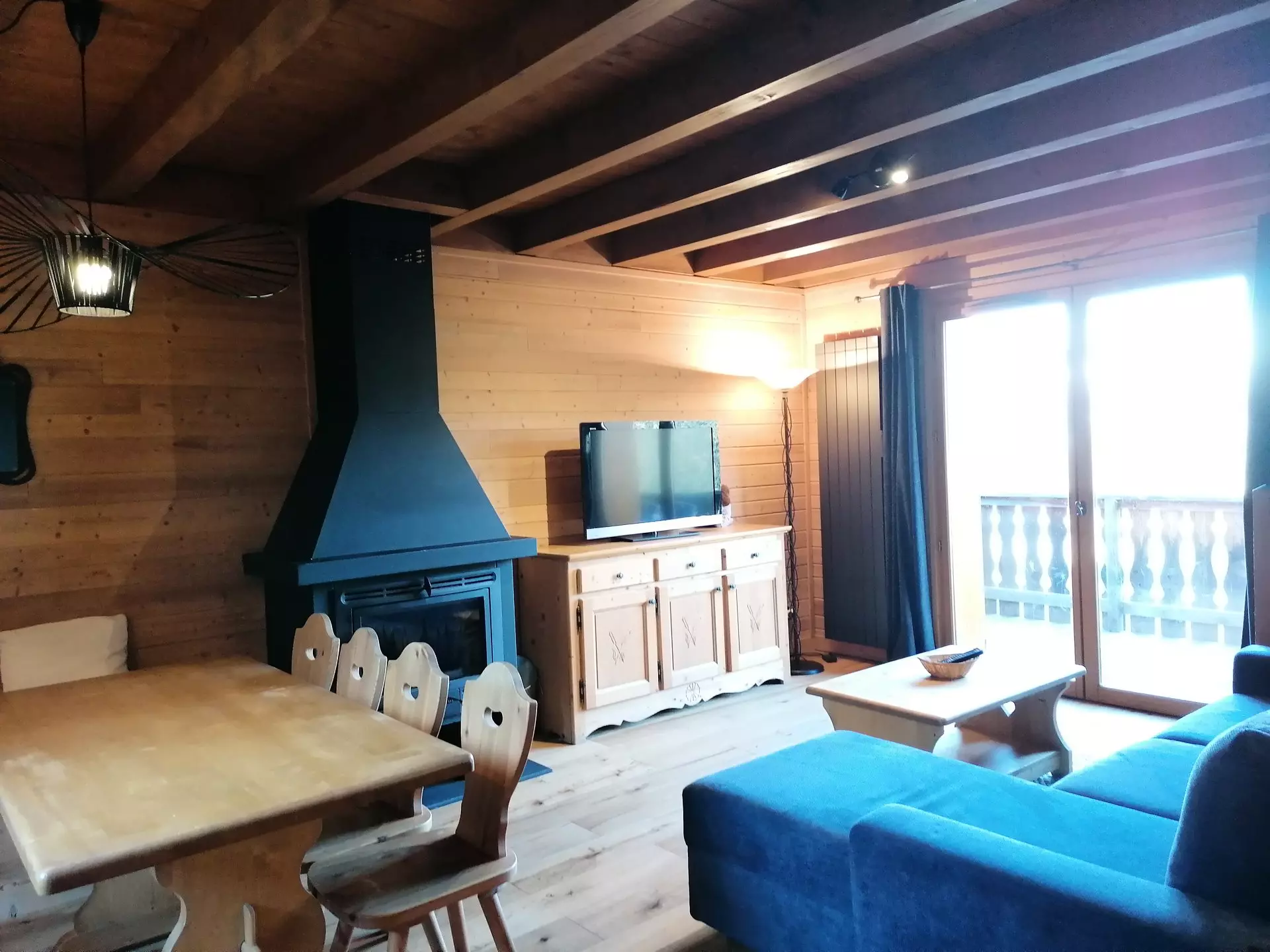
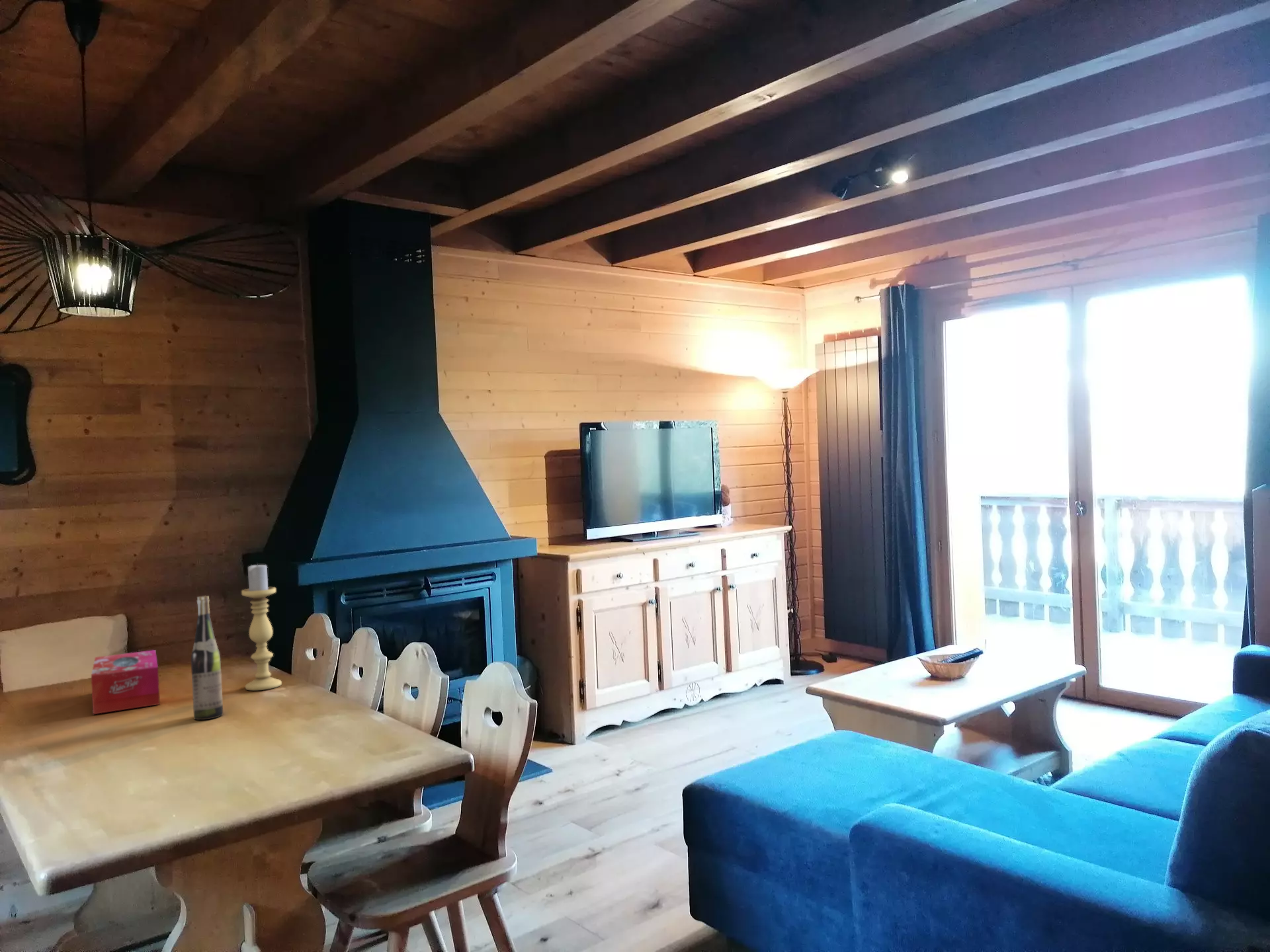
+ tissue box (126, 680)
+ candle holder (260, 624)
+ wine bottle (205, 656)
